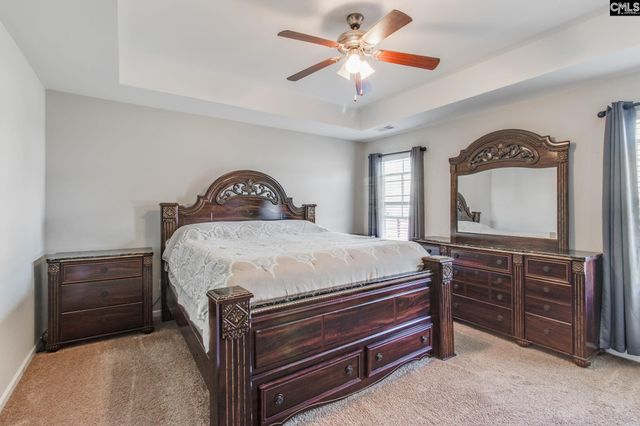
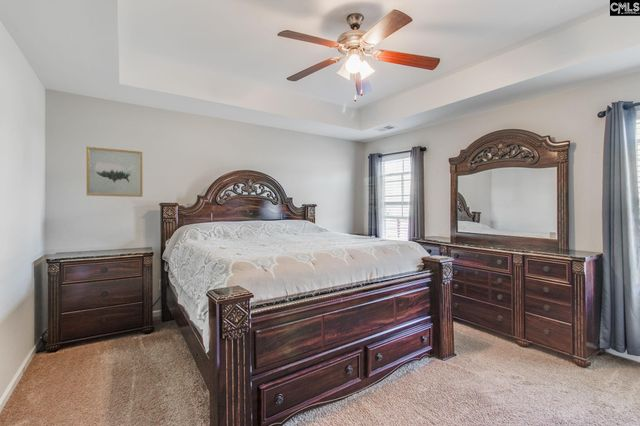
+ wall art (115, 172)
